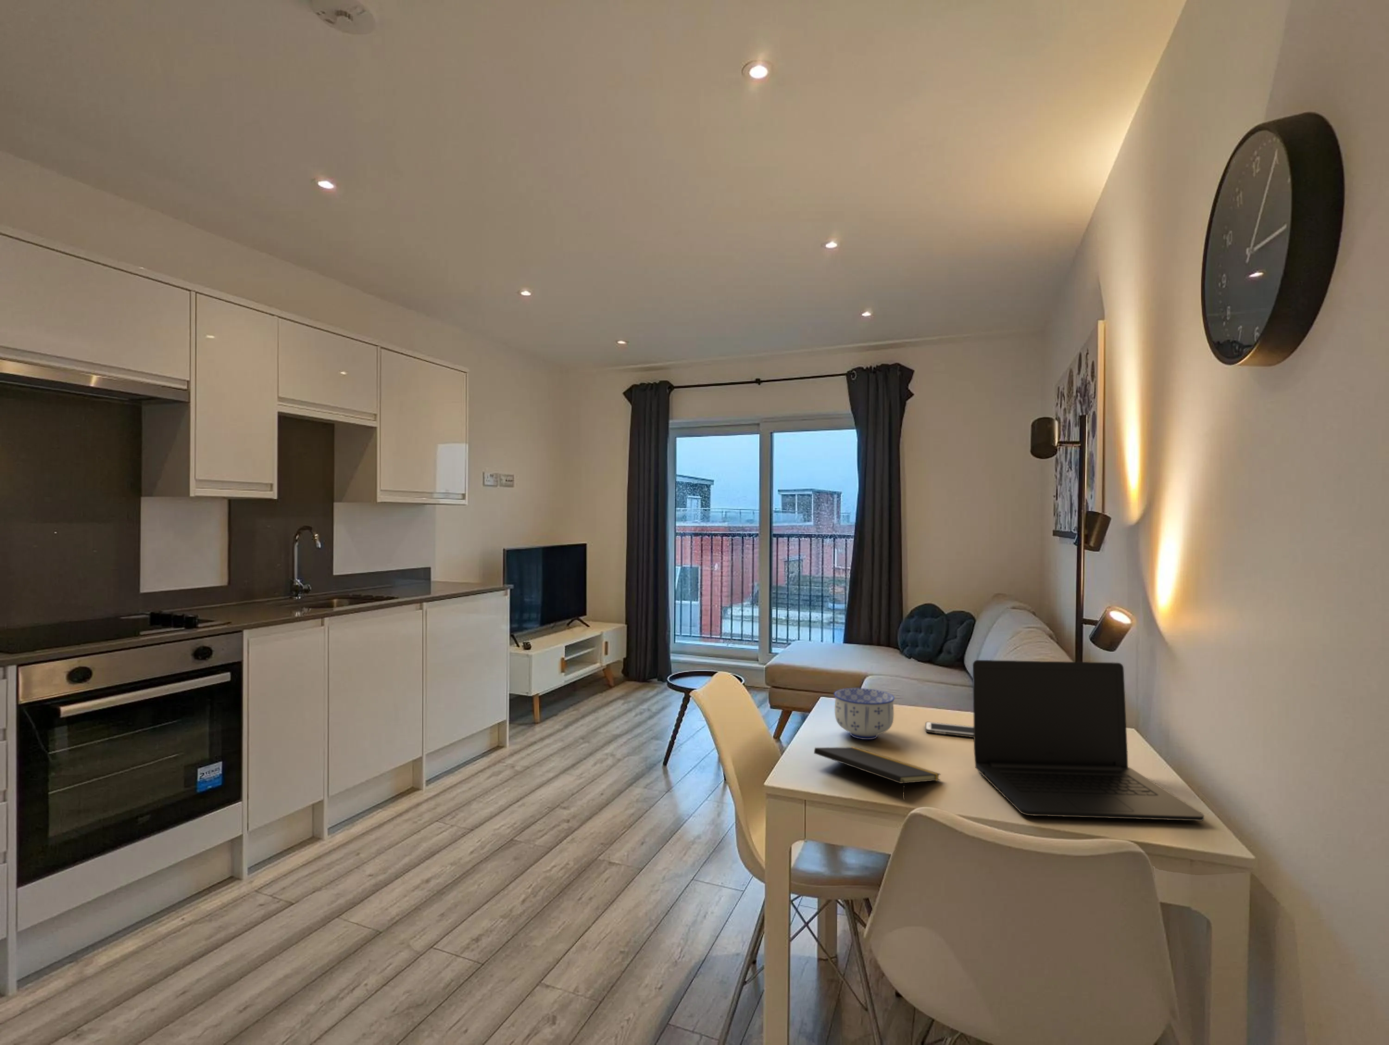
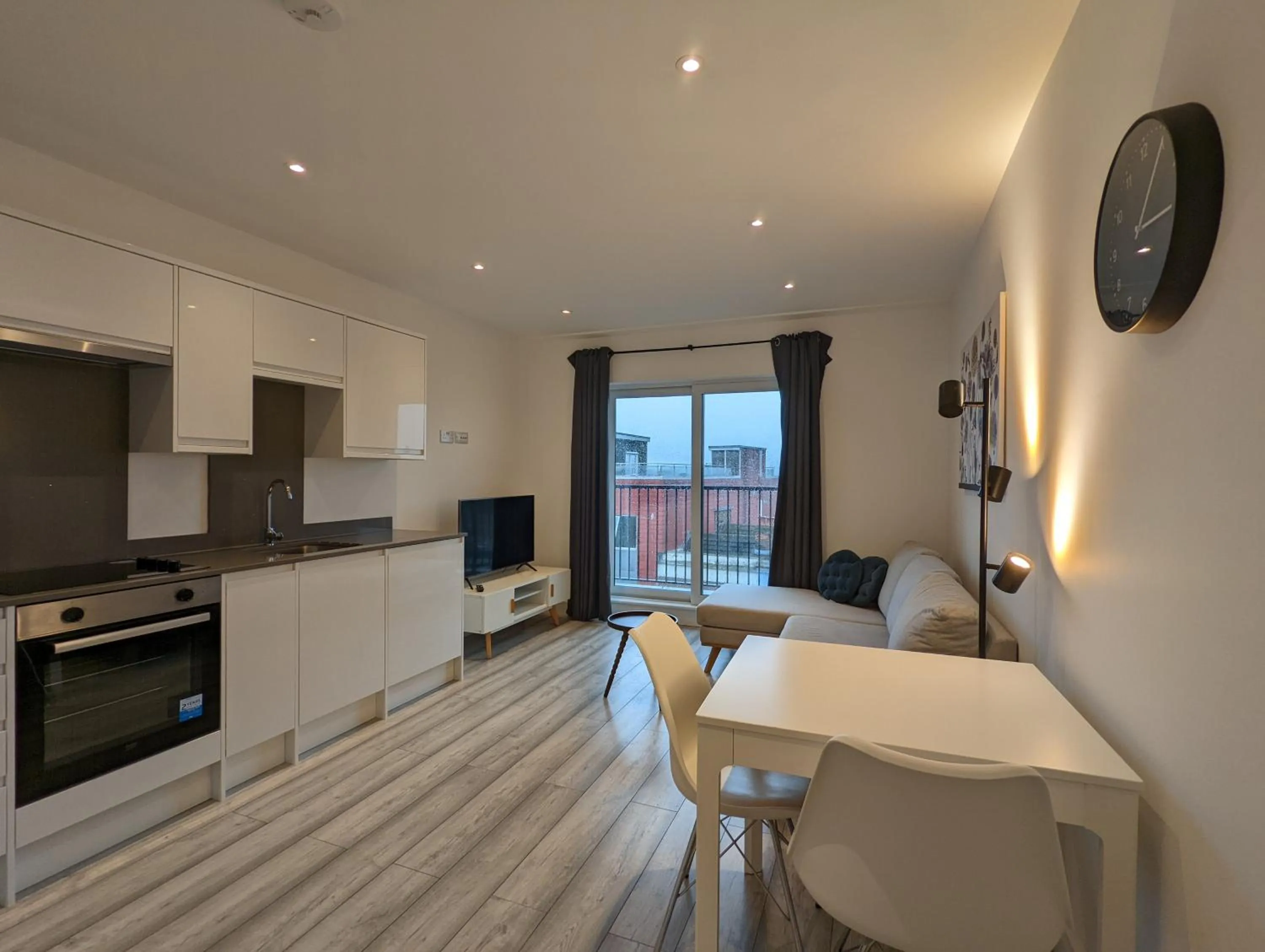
- laptop (1077, 733)
- cell phone (953, 730)
- bowl (863, 715)
- notepad (875, 763)
